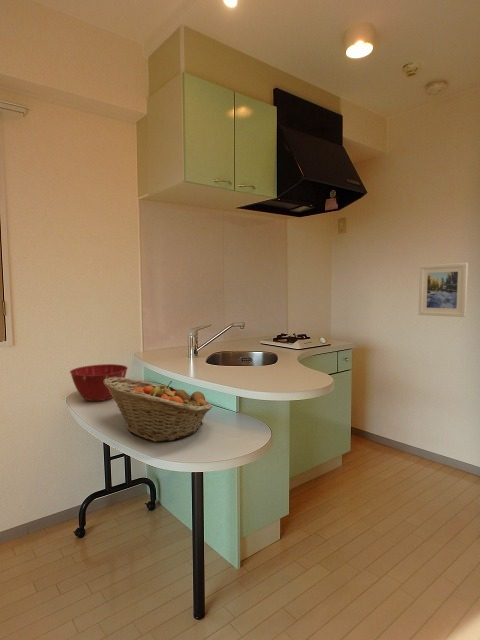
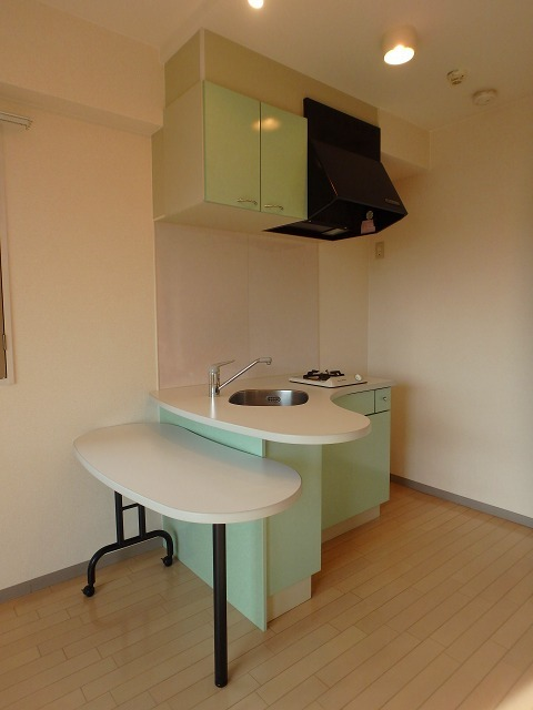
- mixing bowl (99, 383)
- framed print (442, 290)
- fruit basket (157, 402)
